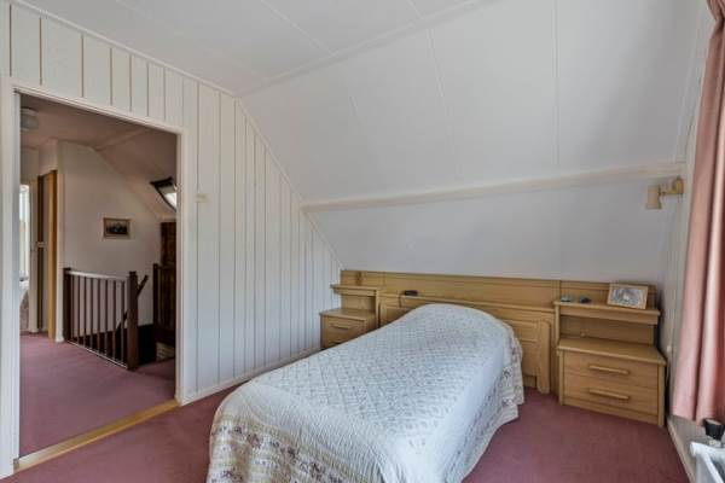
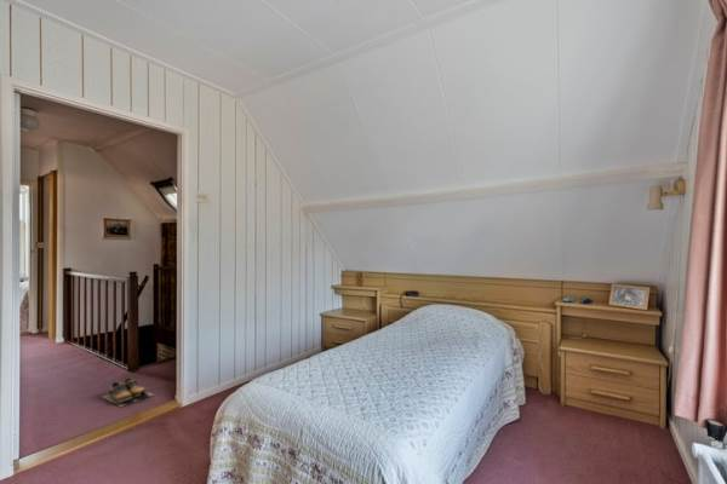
+ shoes (127, 388)
